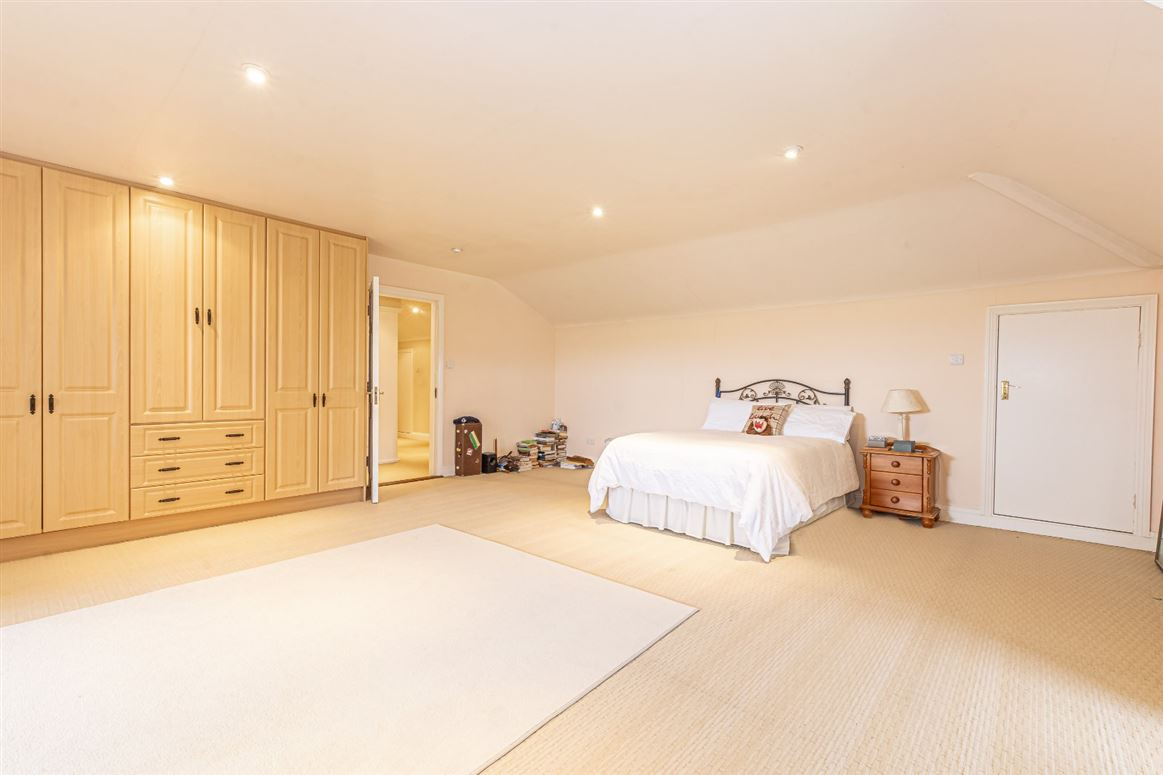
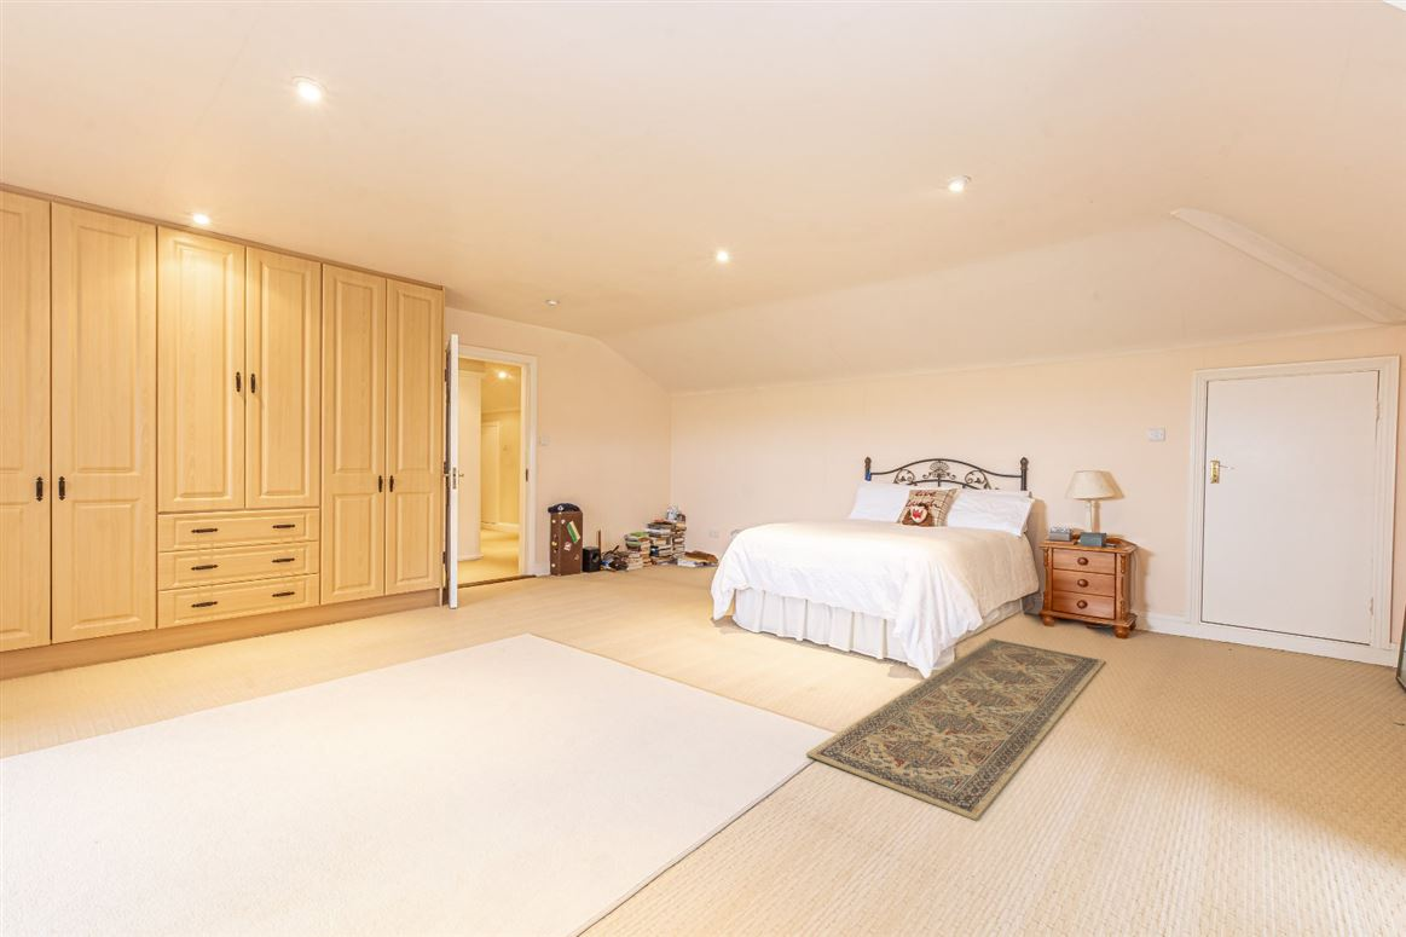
+ rug (985, 698)
